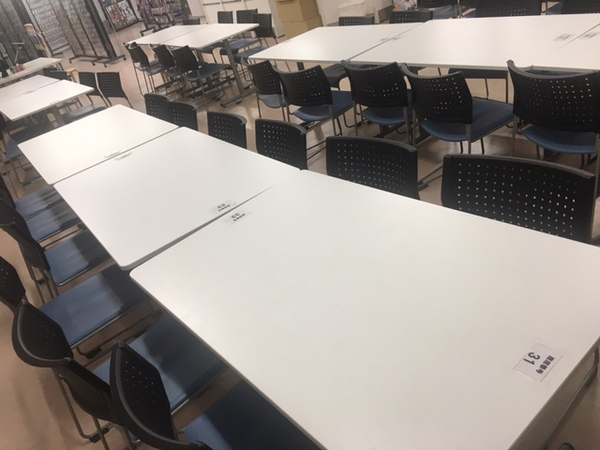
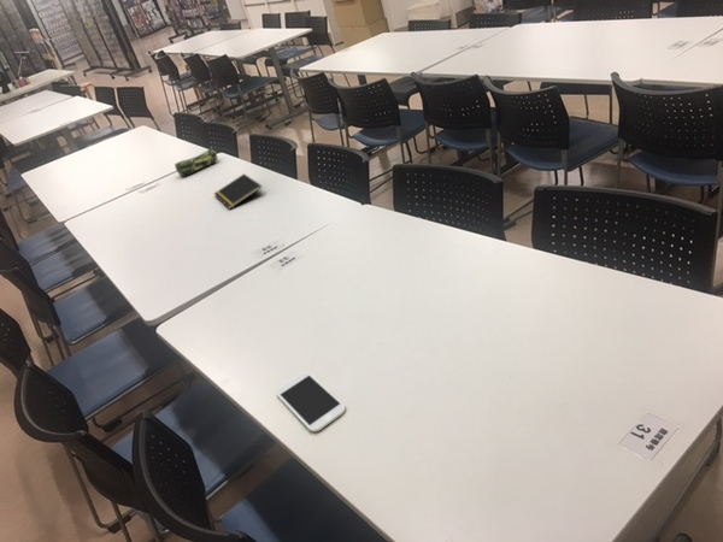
+ smartphone (308, 400)
+ notepad (236, 190)
+ pencil case (198, 161)
